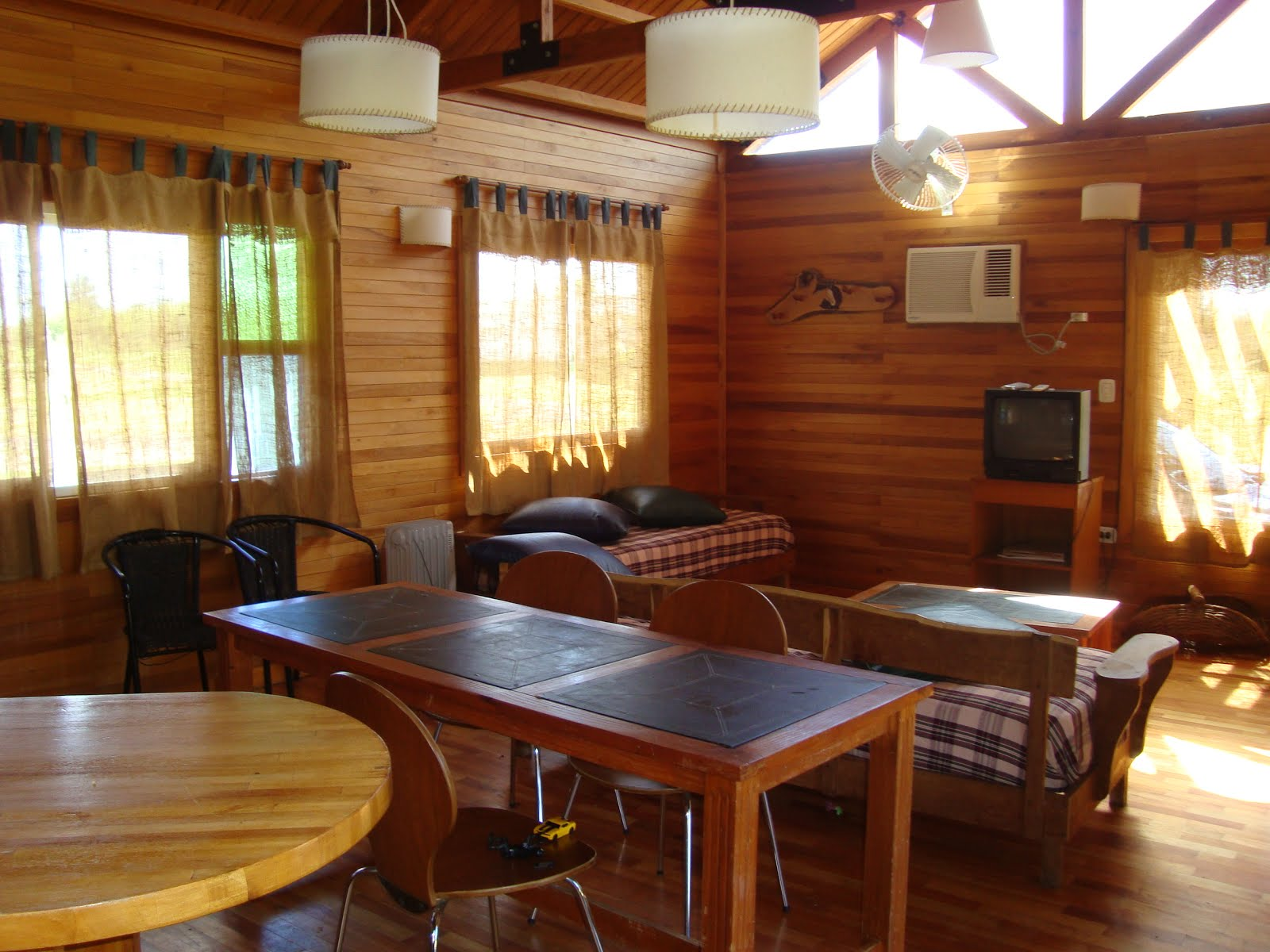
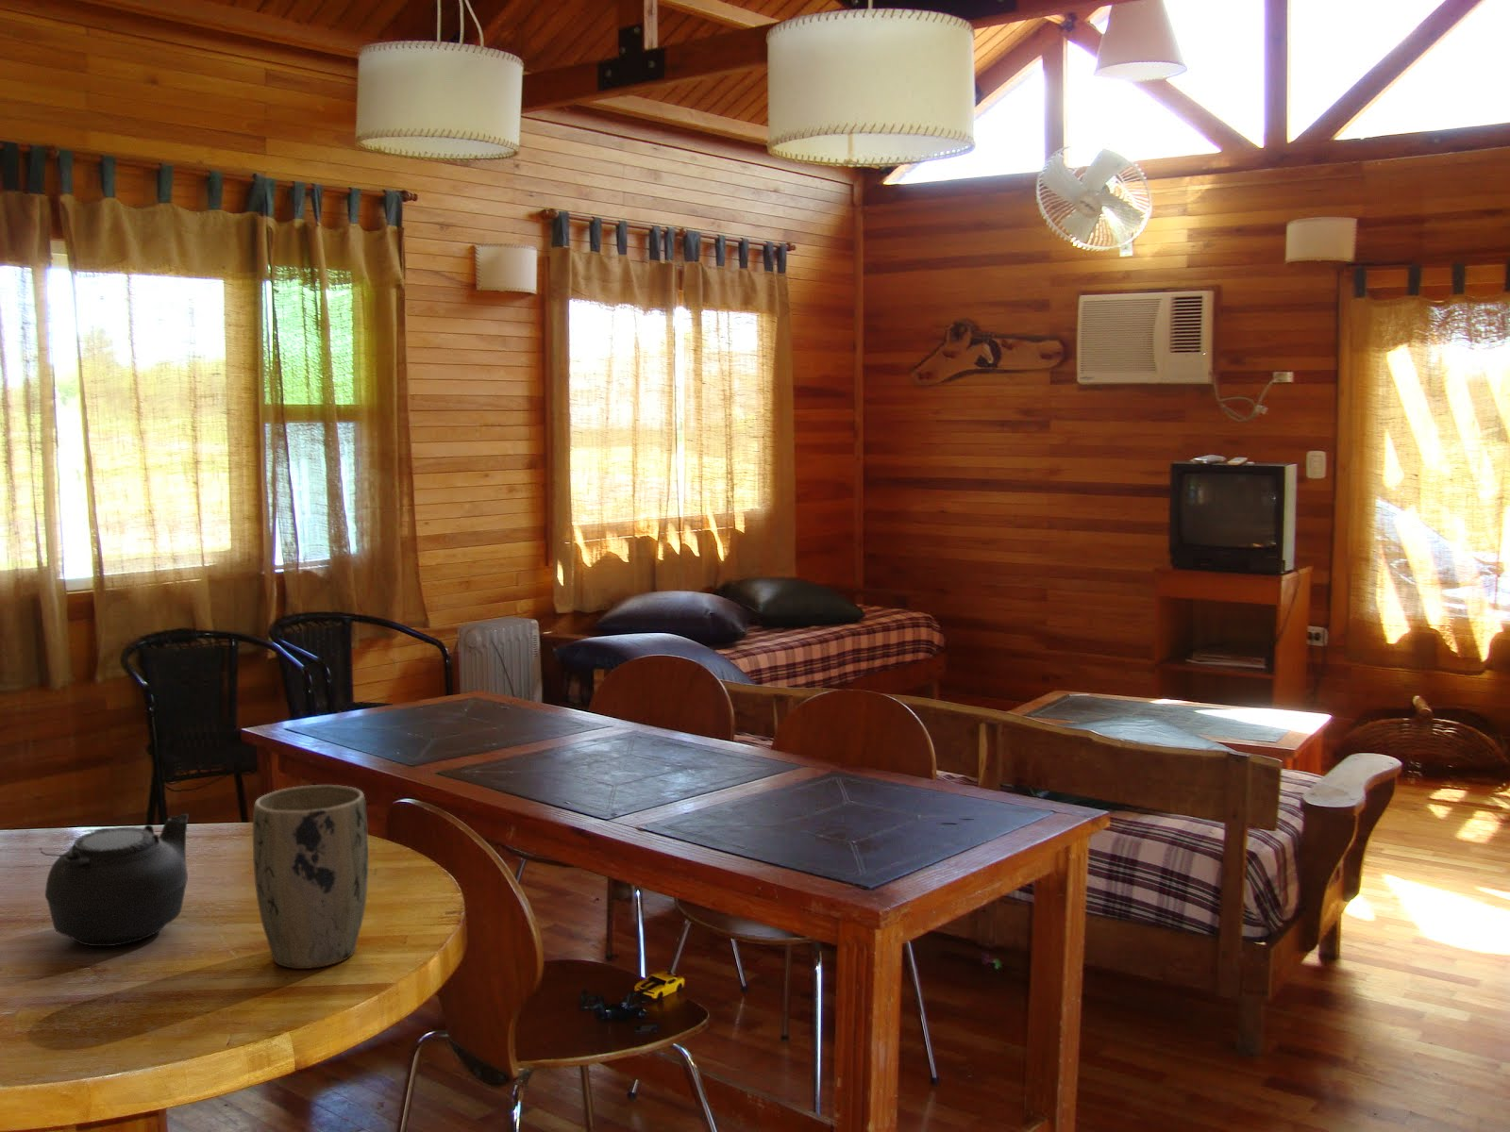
+ teapot (127, 880)
+ plant pot (313, 876)
